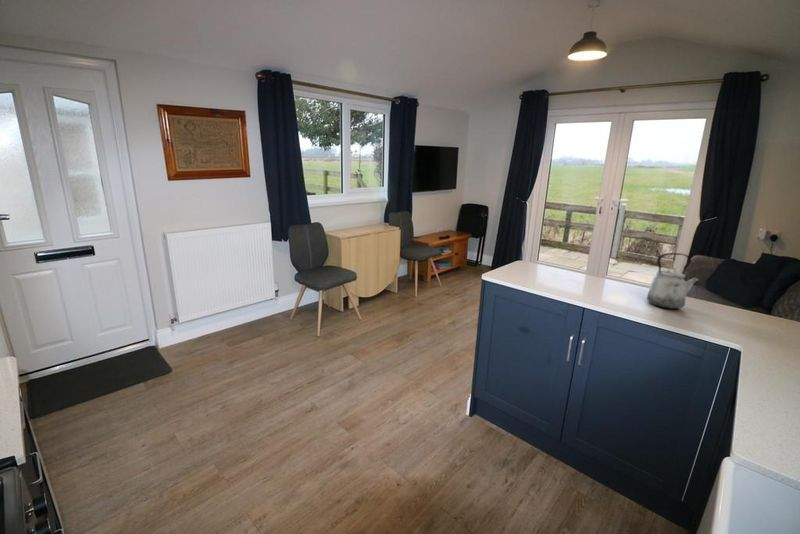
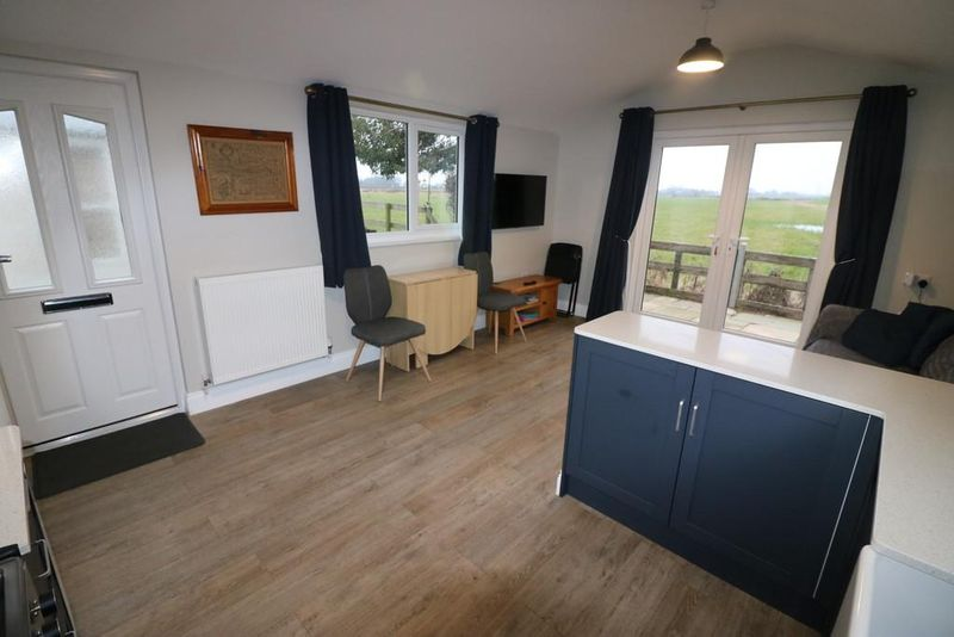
- kettle (676, 280)
